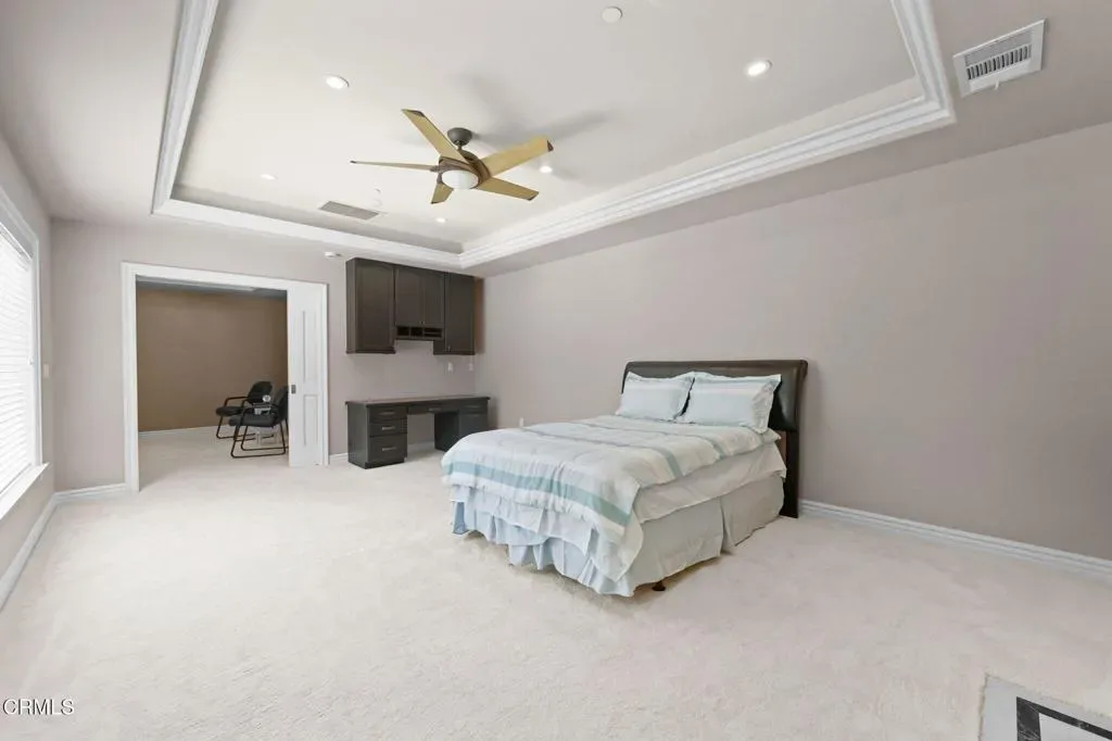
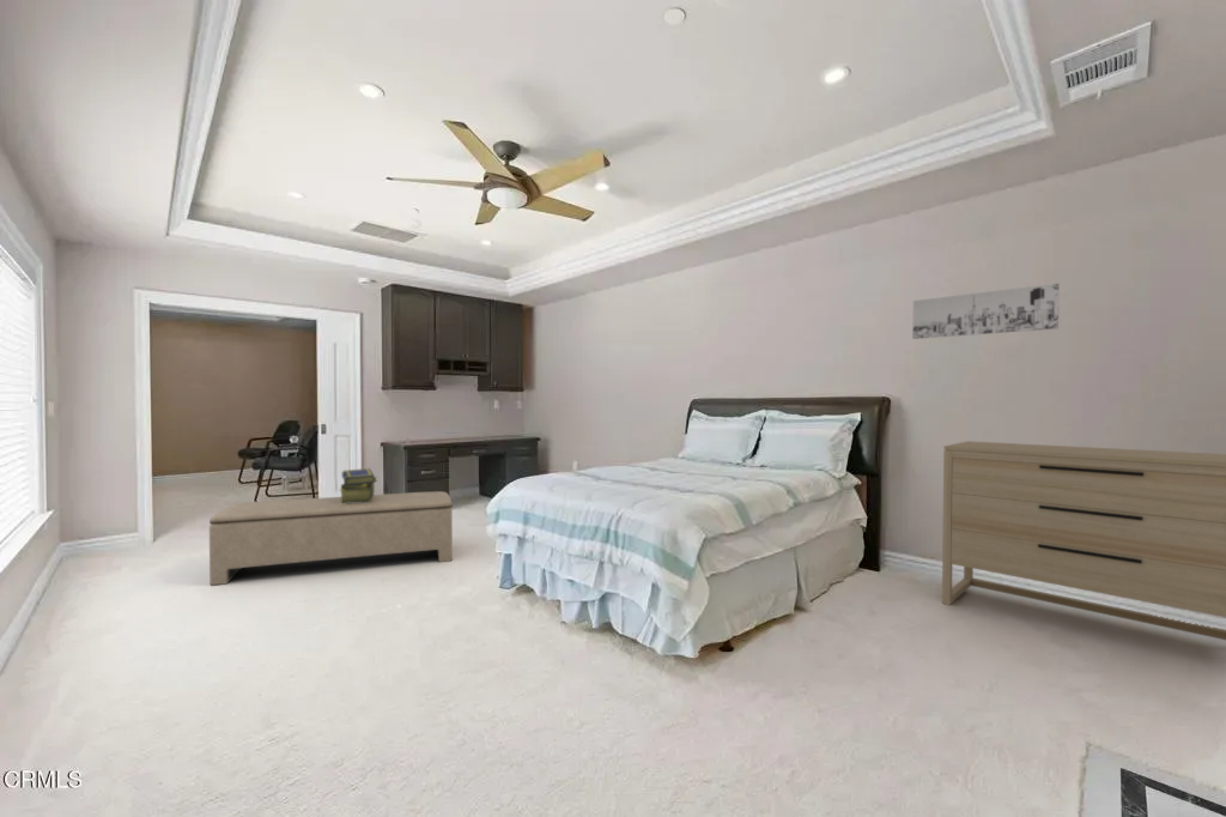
+ bench (342, 532)
+ stack of books (358, 485)
+ dresser (1092, 537)
+ wall art (979, 313)
